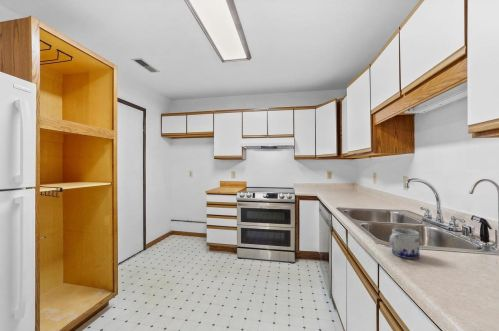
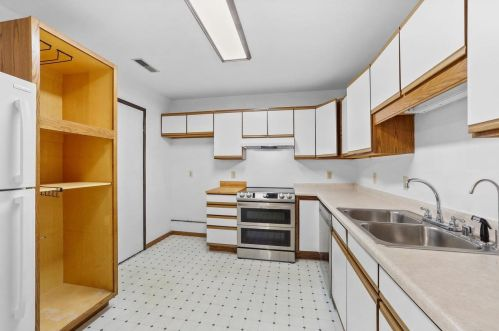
- mug (403, 243)
